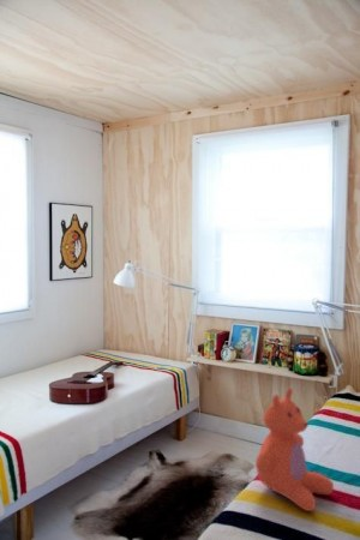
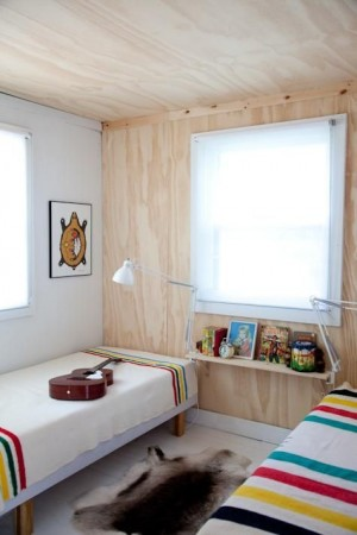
- teddy bear (294, 443)
